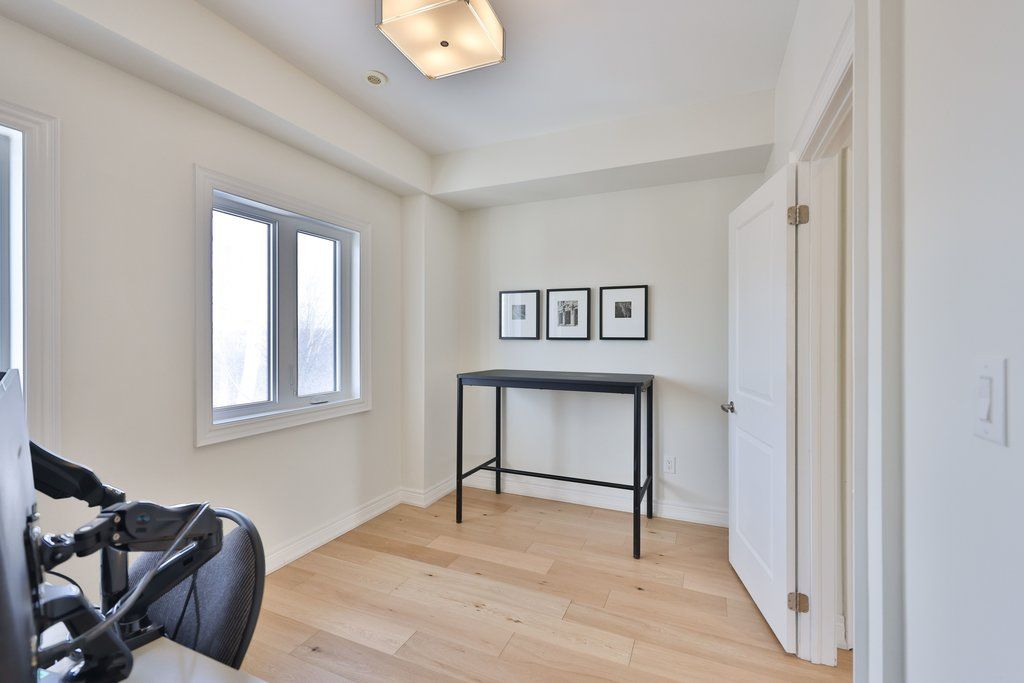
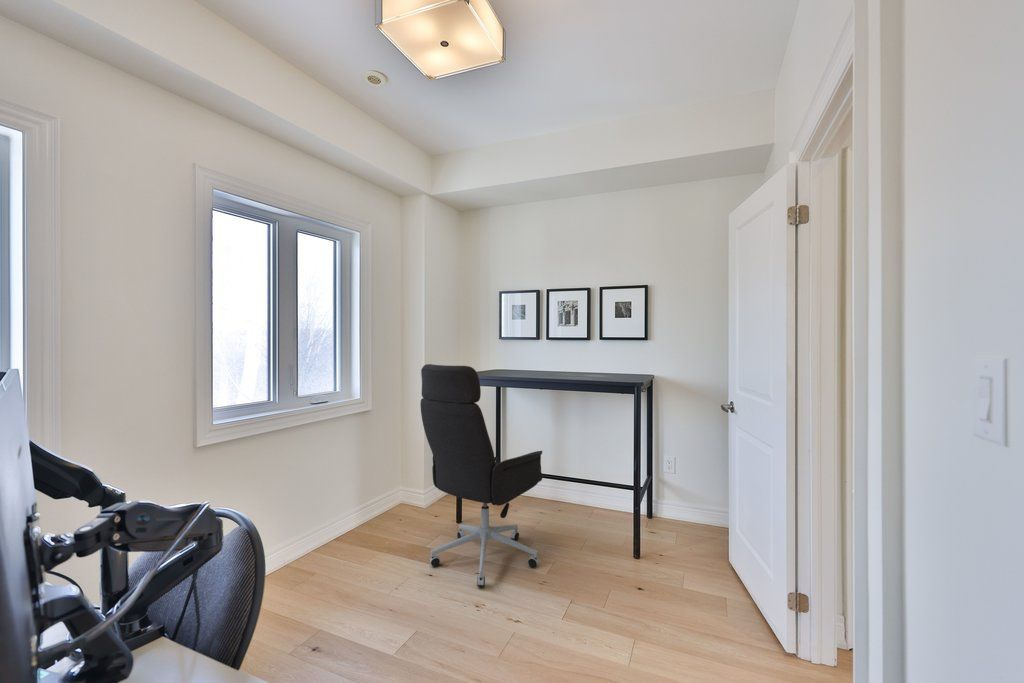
+ office chair (481, 461)
